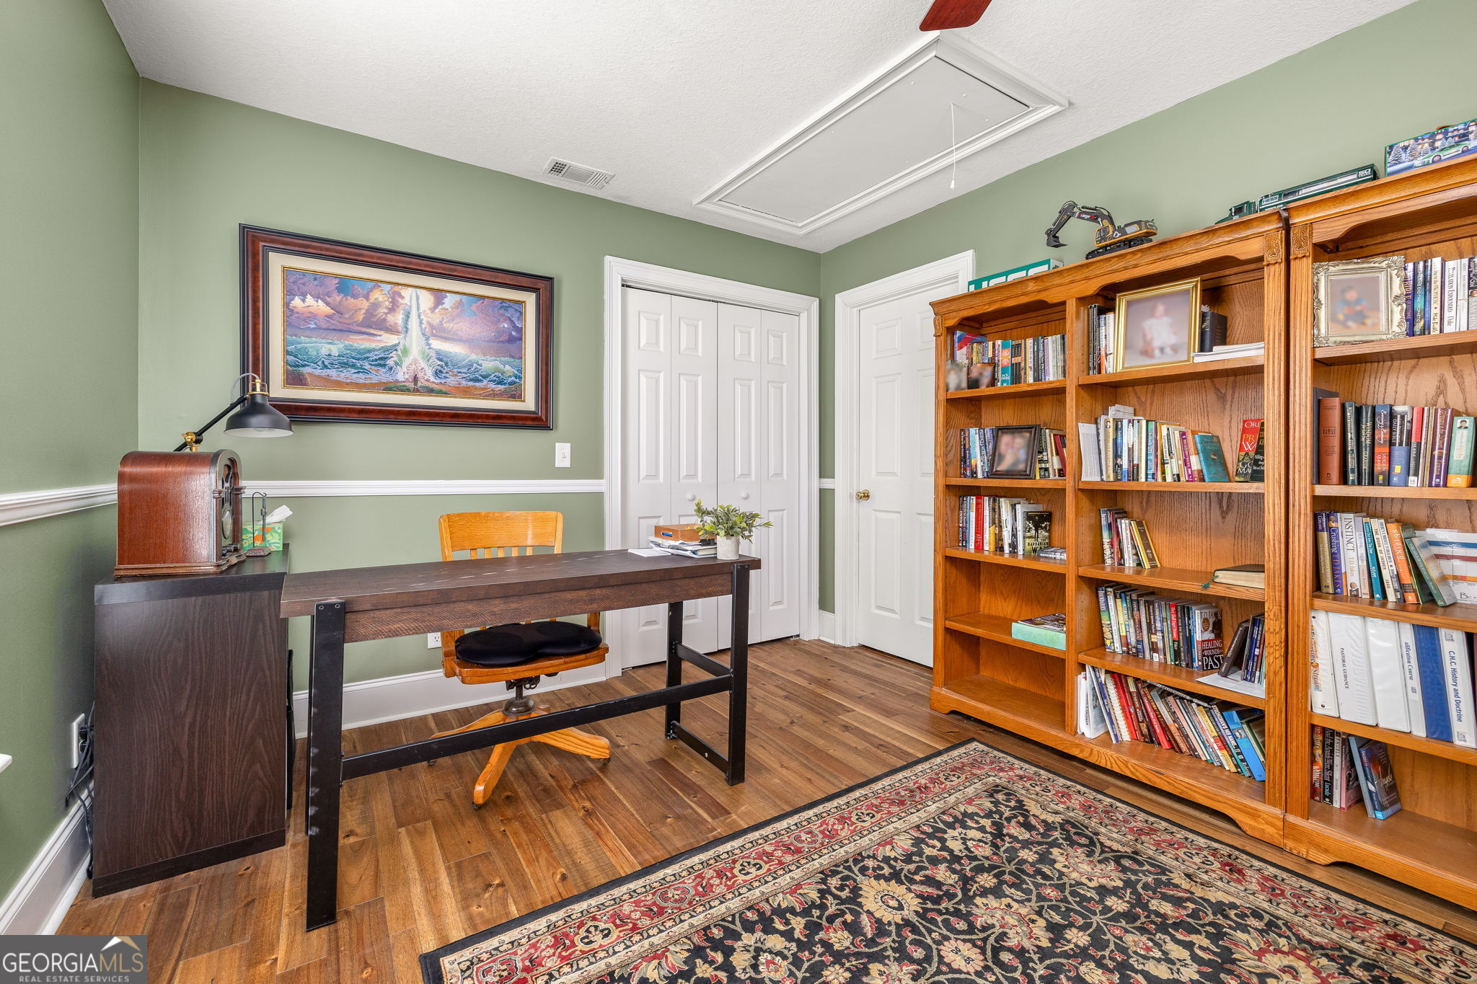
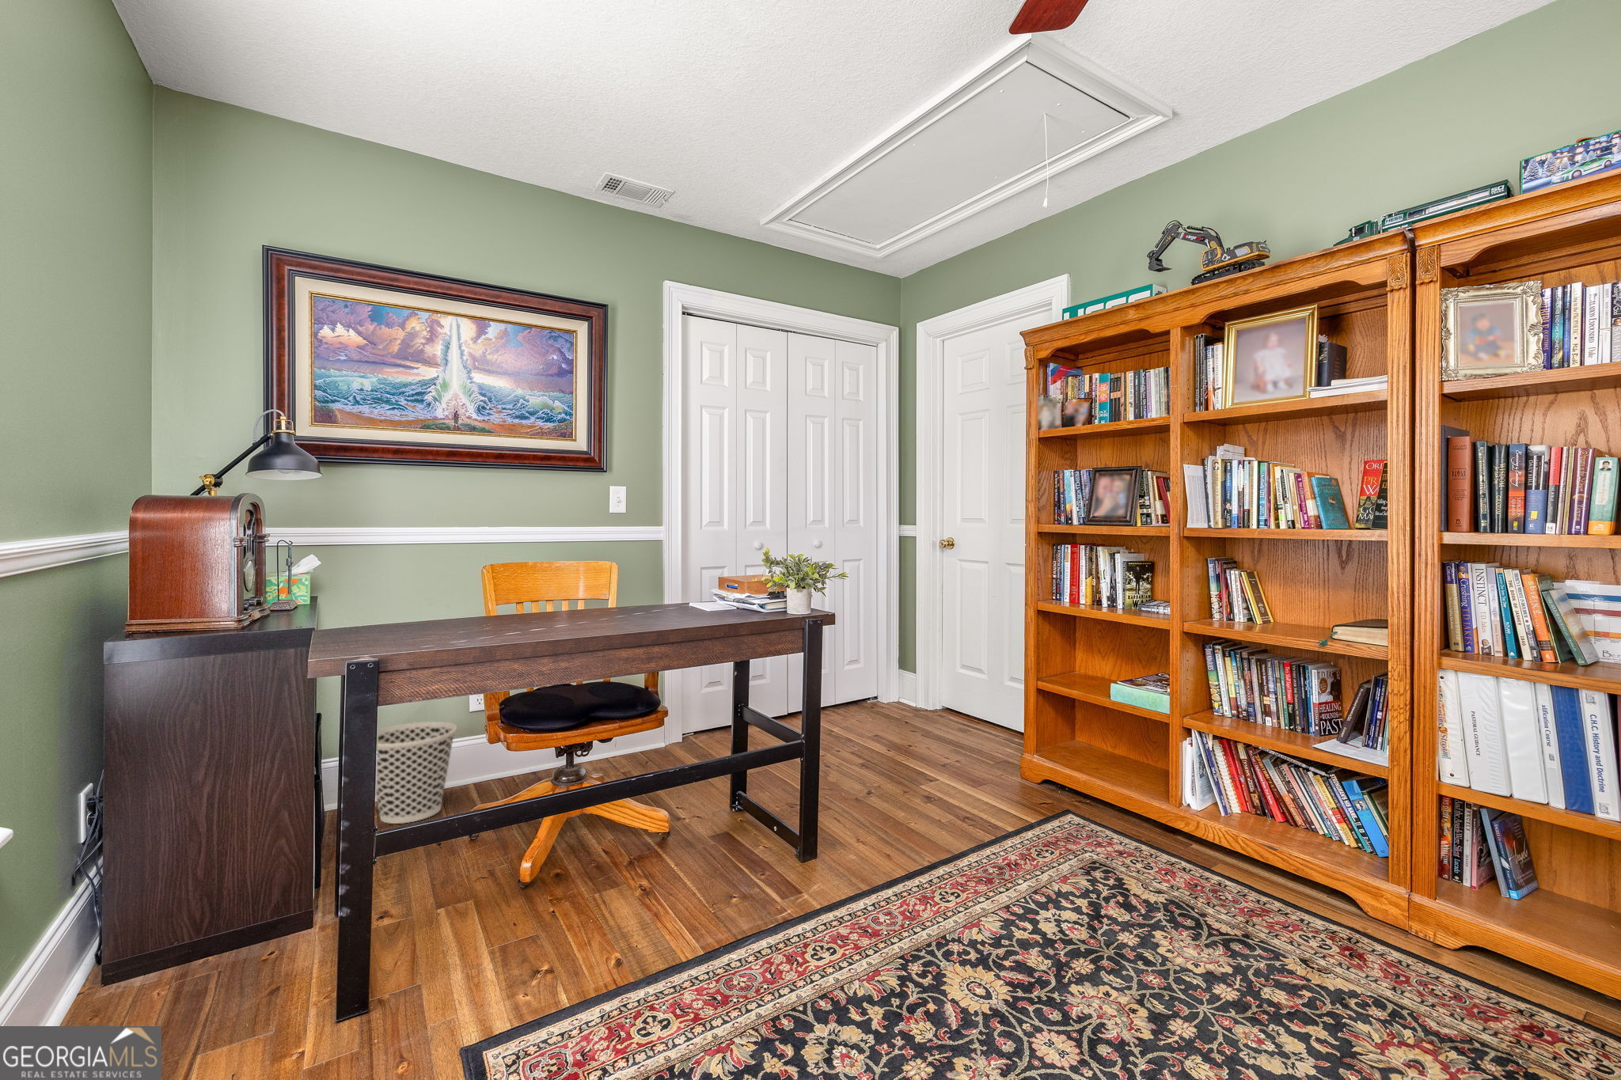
+ wastebasket (411, 773)
